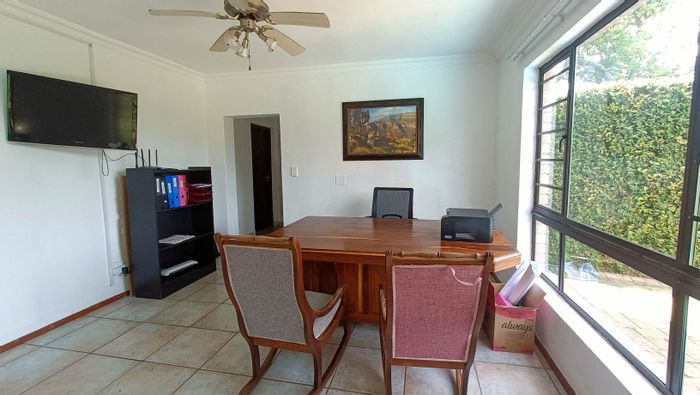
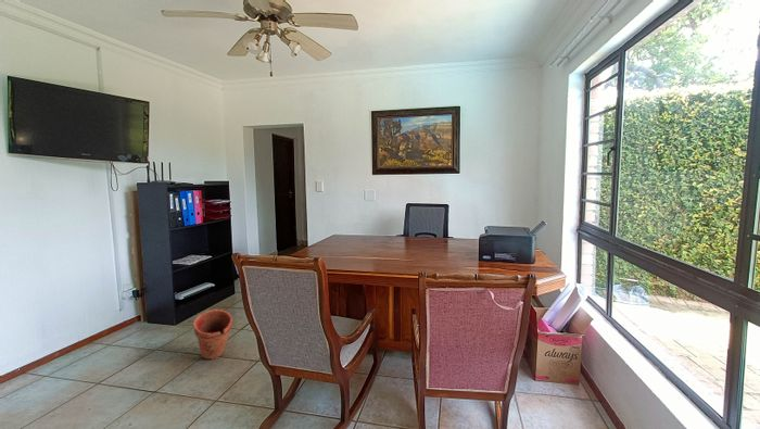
+ clay cup (213, 337)
